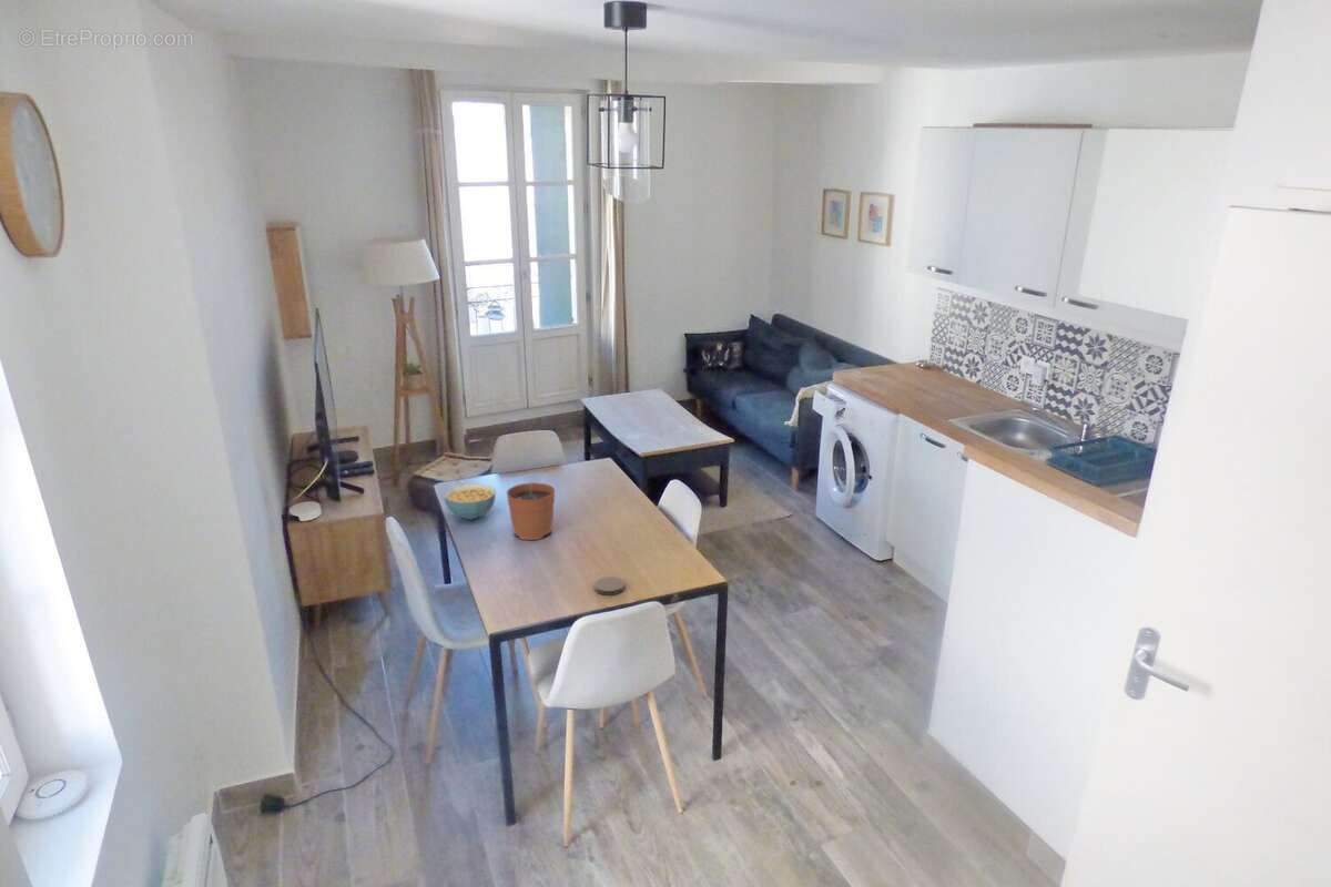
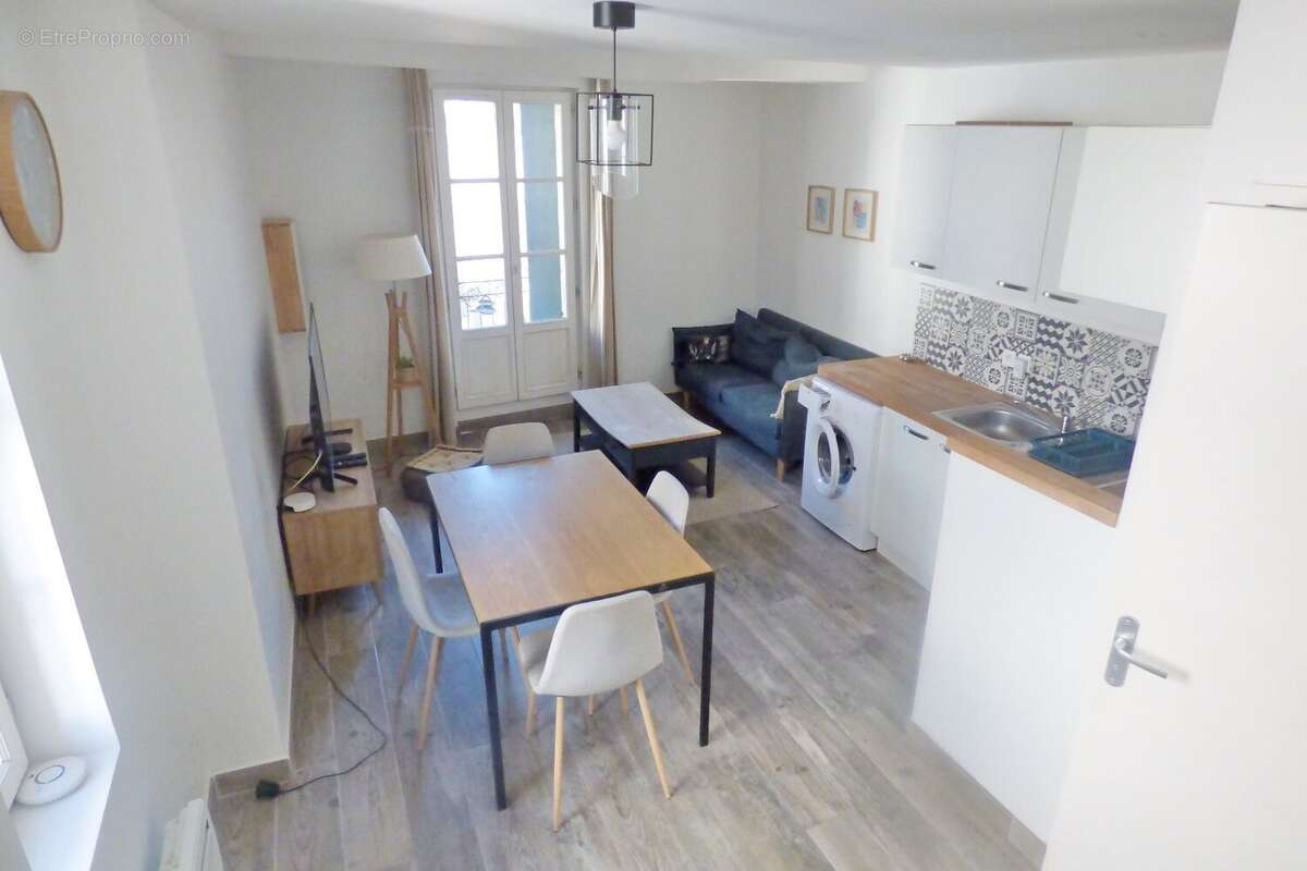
- cereal bowl (470, 504)
- plant pot (531, 501)
- coaster (609, 585)
